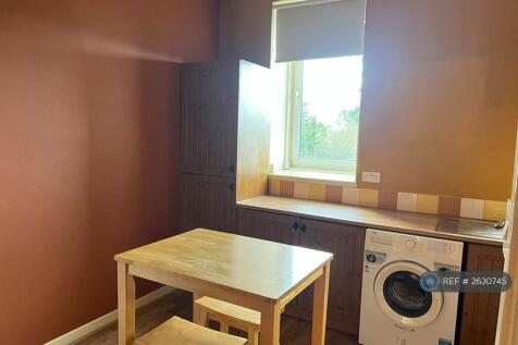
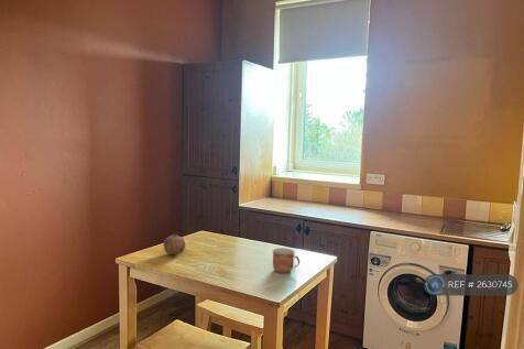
+ fruit (174, 243)
+ mug (285, 261)
